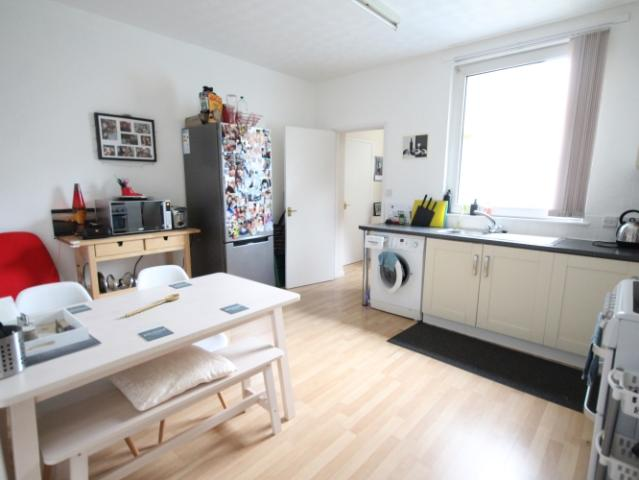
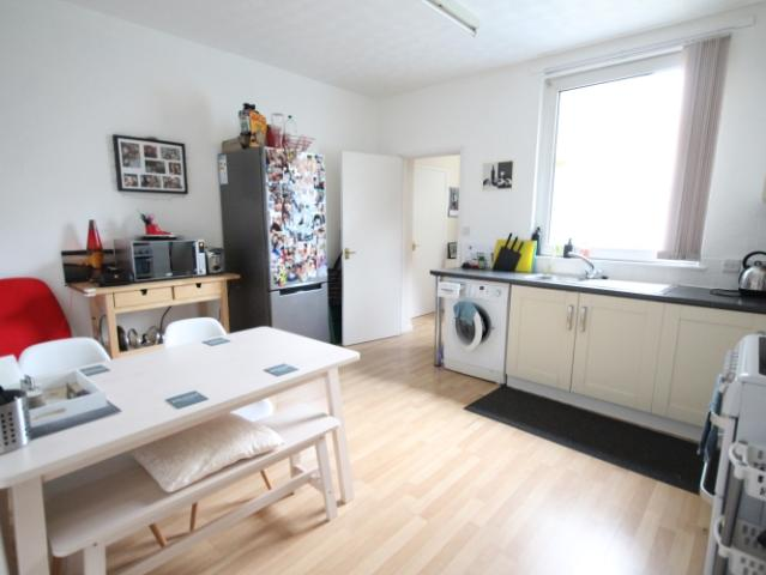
- spoon (154, 304)
